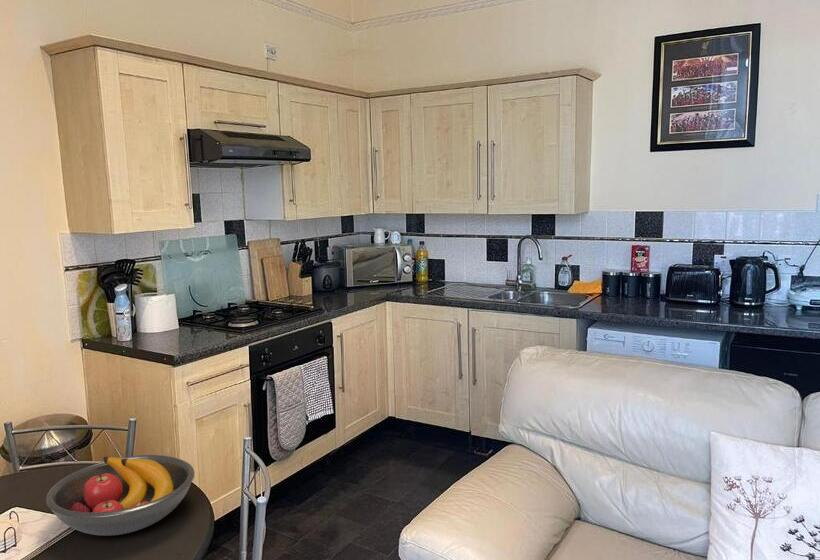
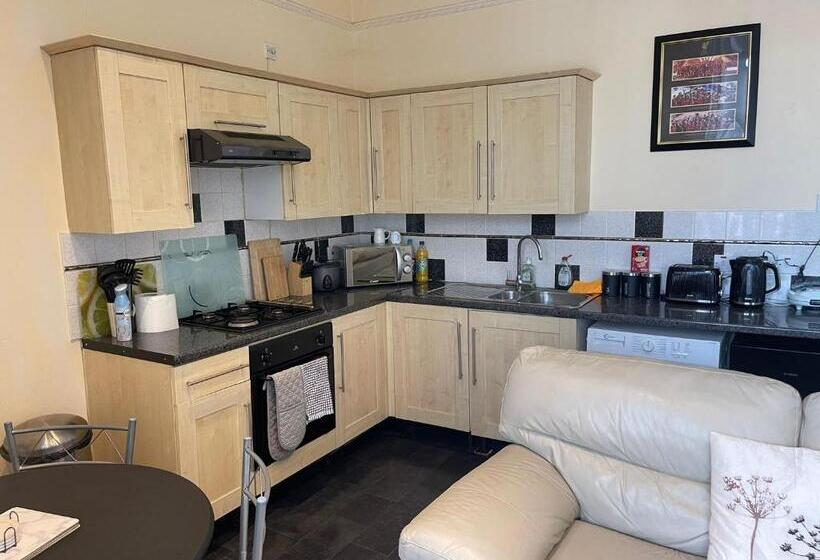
- fruit bowl (124, 495)
